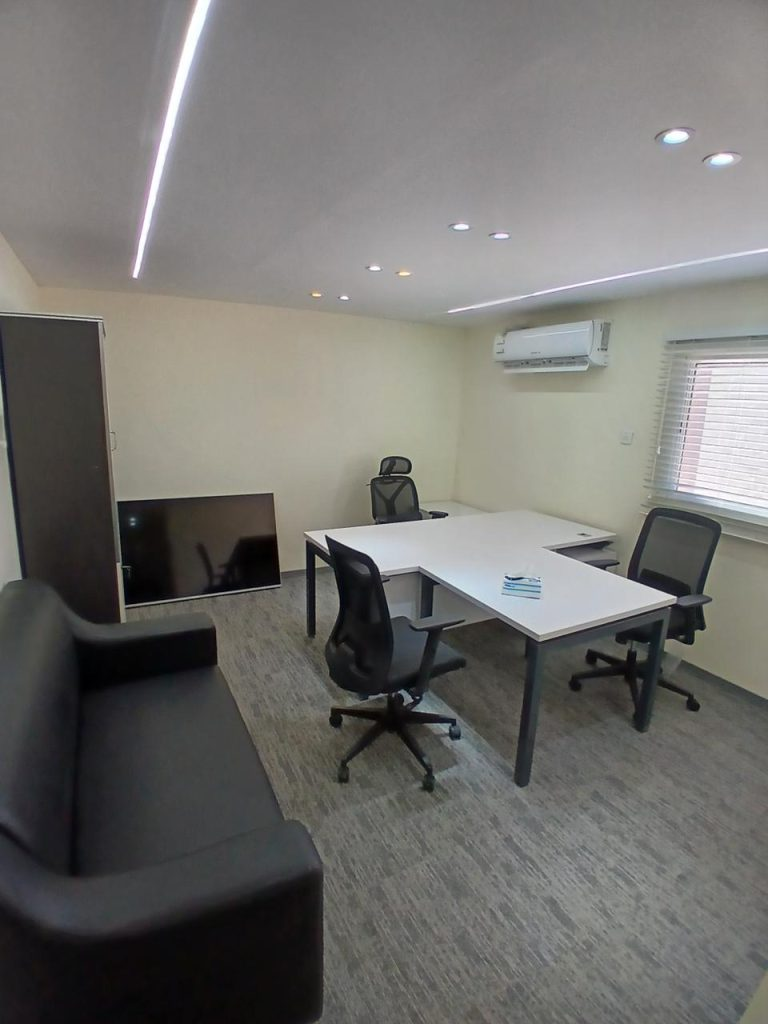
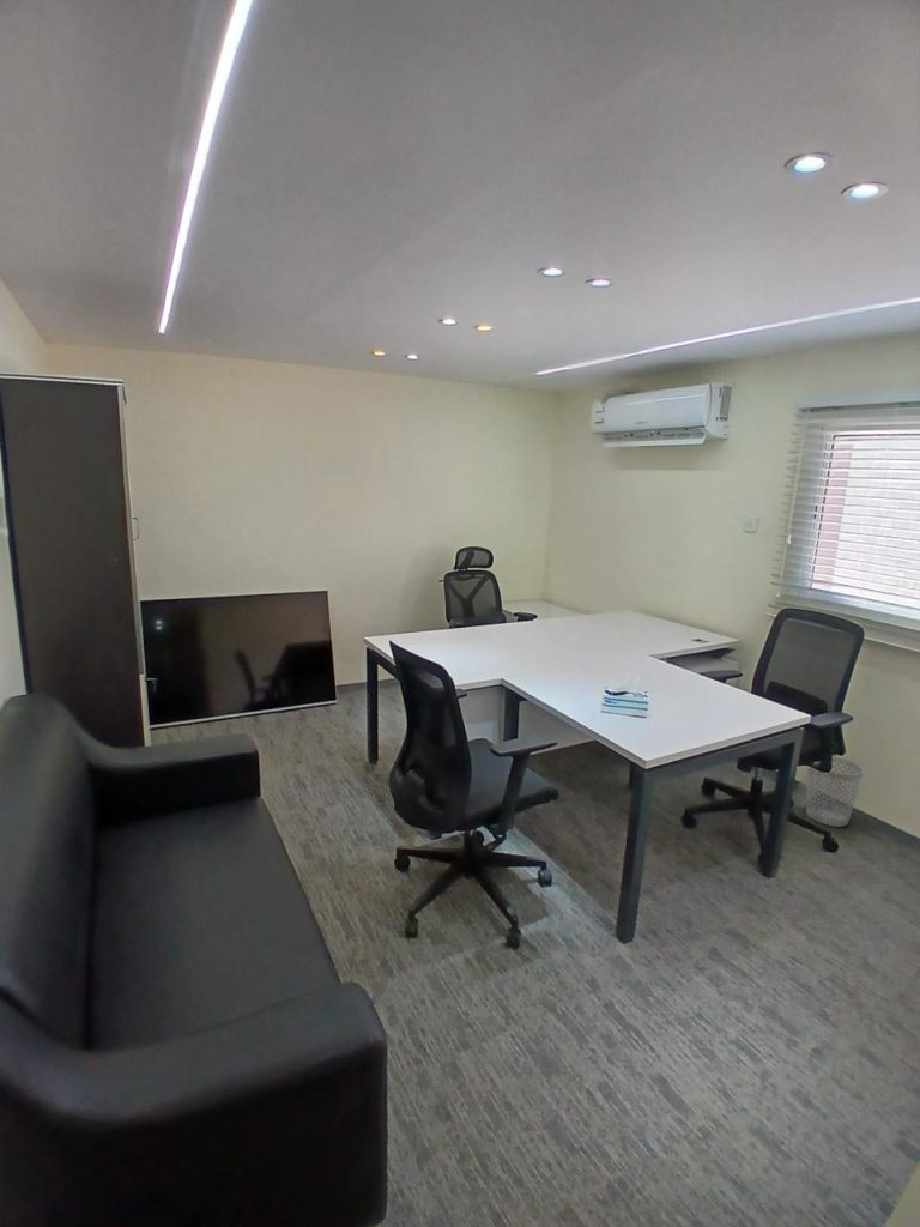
+ wastebasket (830, 791)
